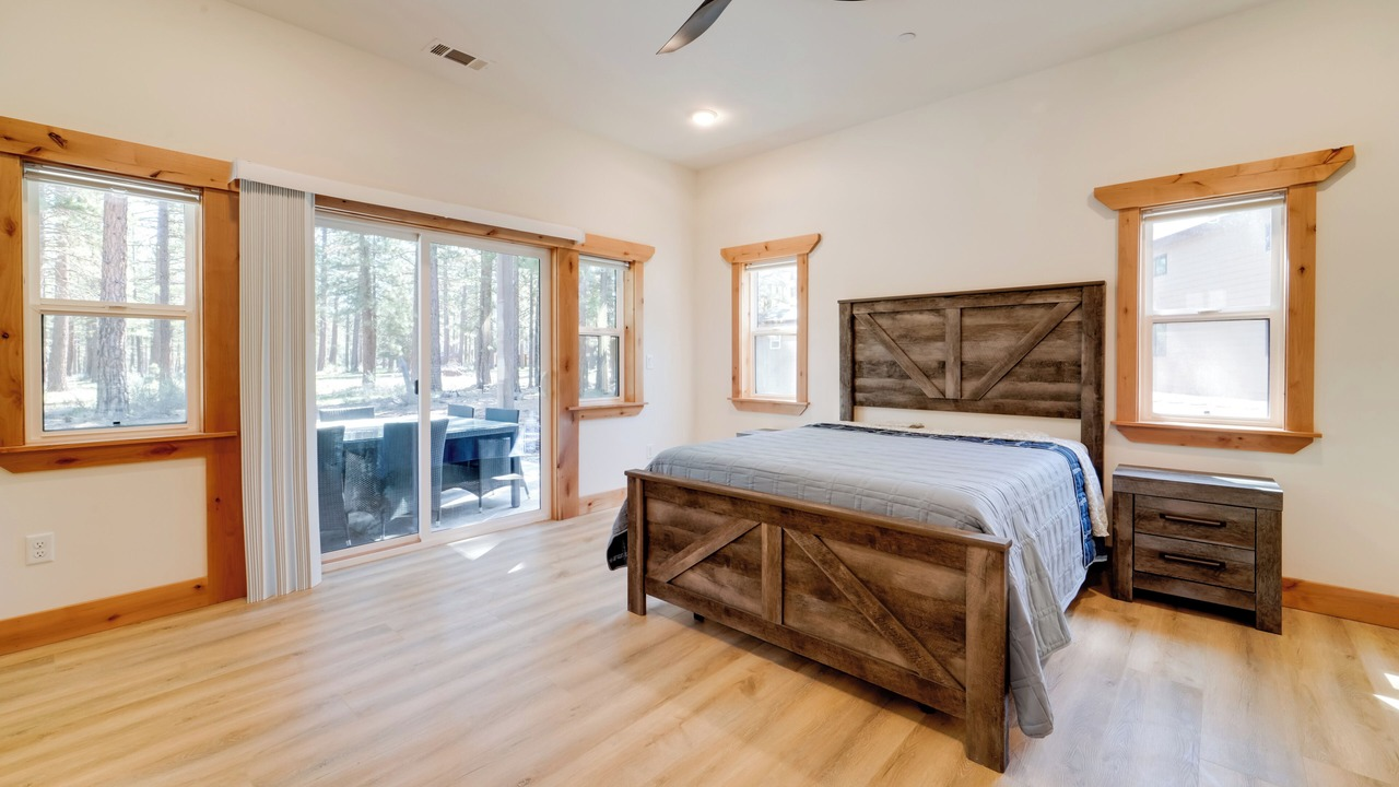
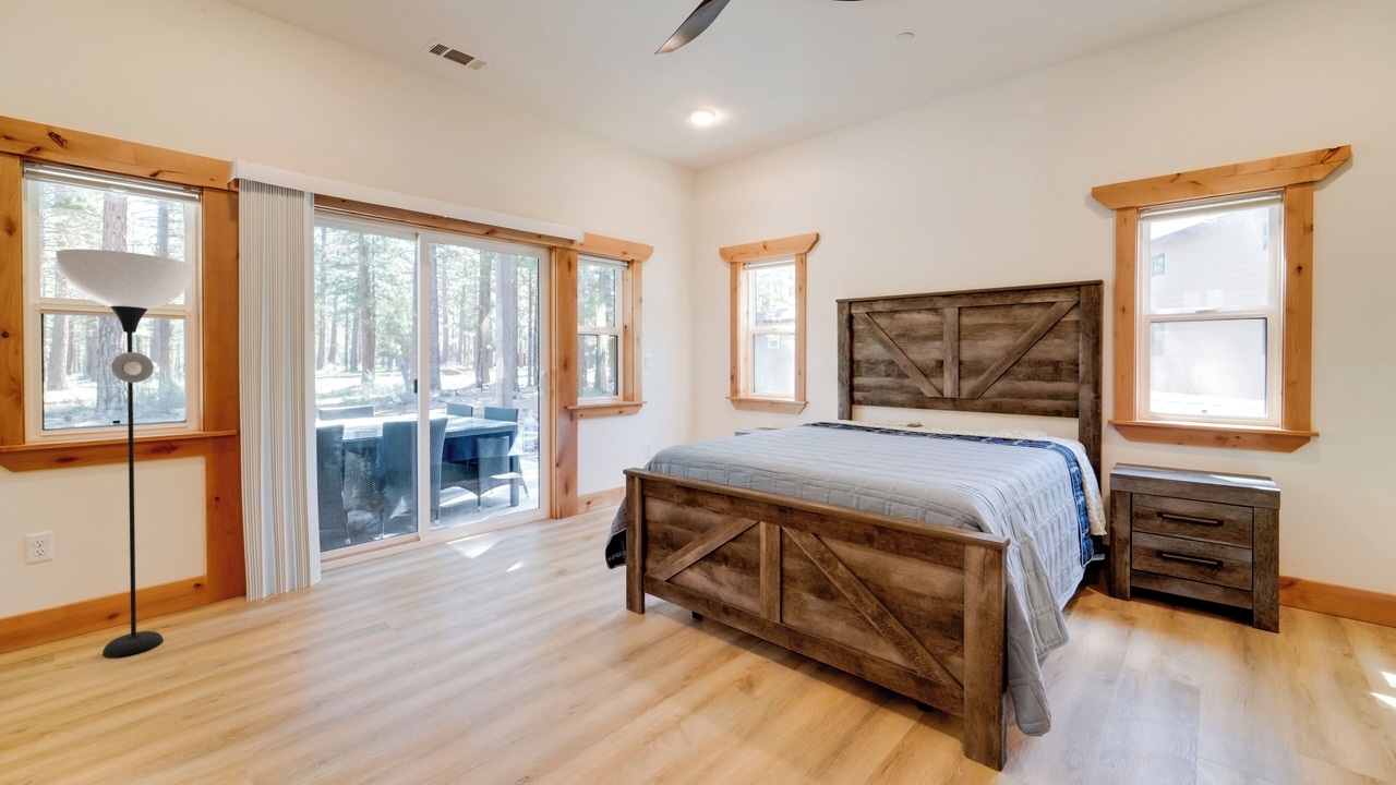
+ floor lamp (131, 454)
